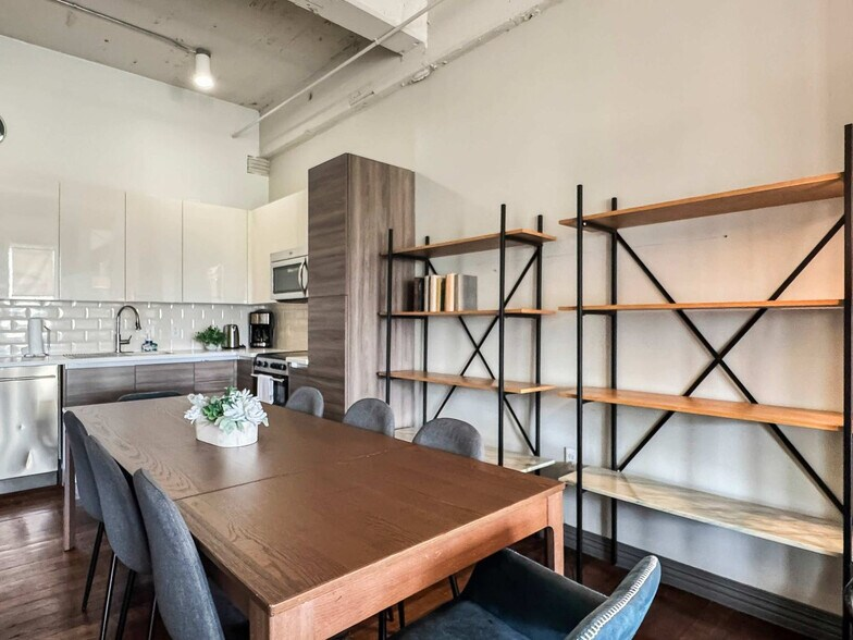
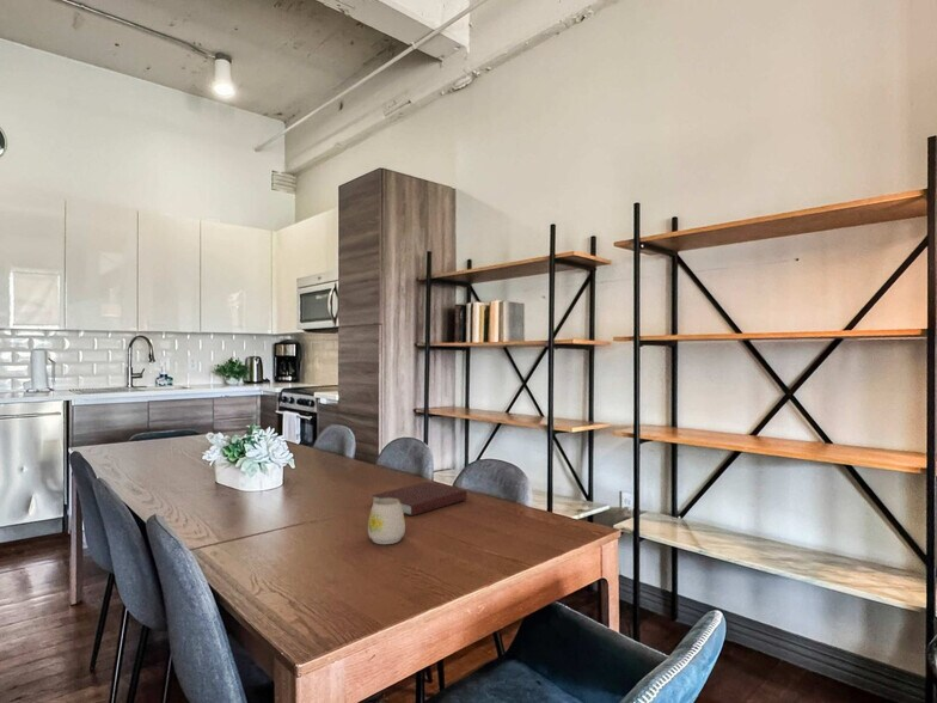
+ mug (384, 519)
+ notebook (419, 497)
